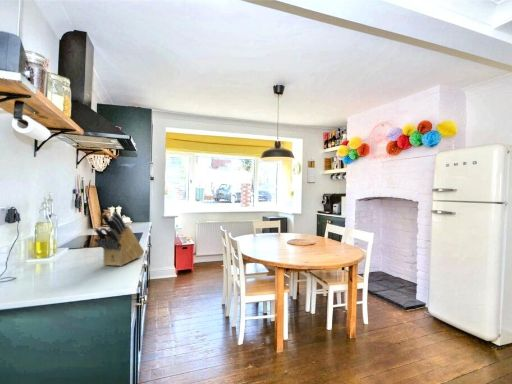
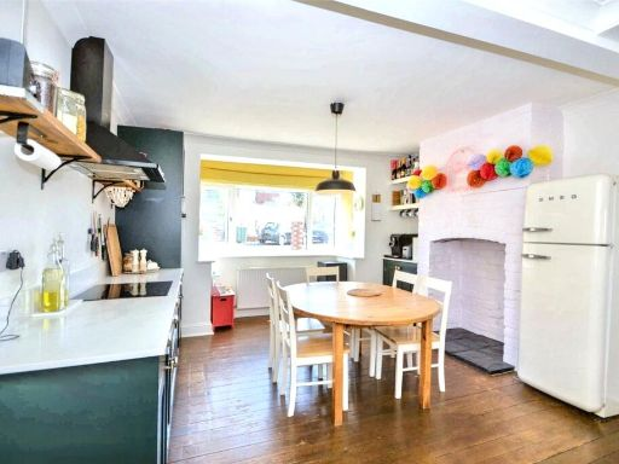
- knife block (121, 236)
